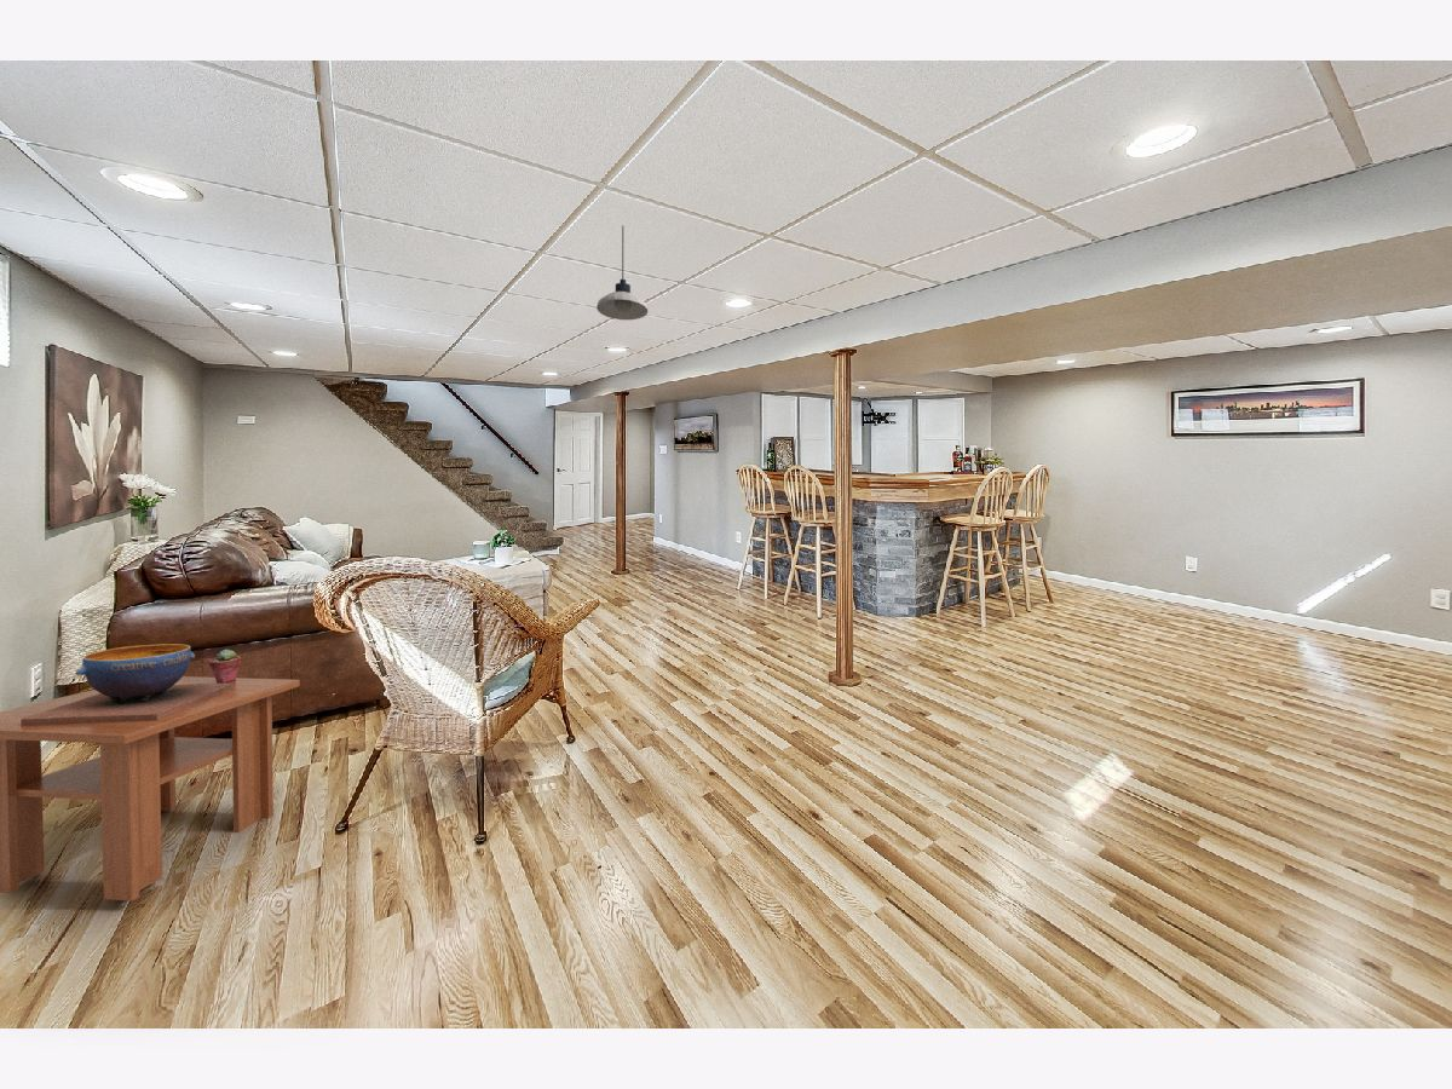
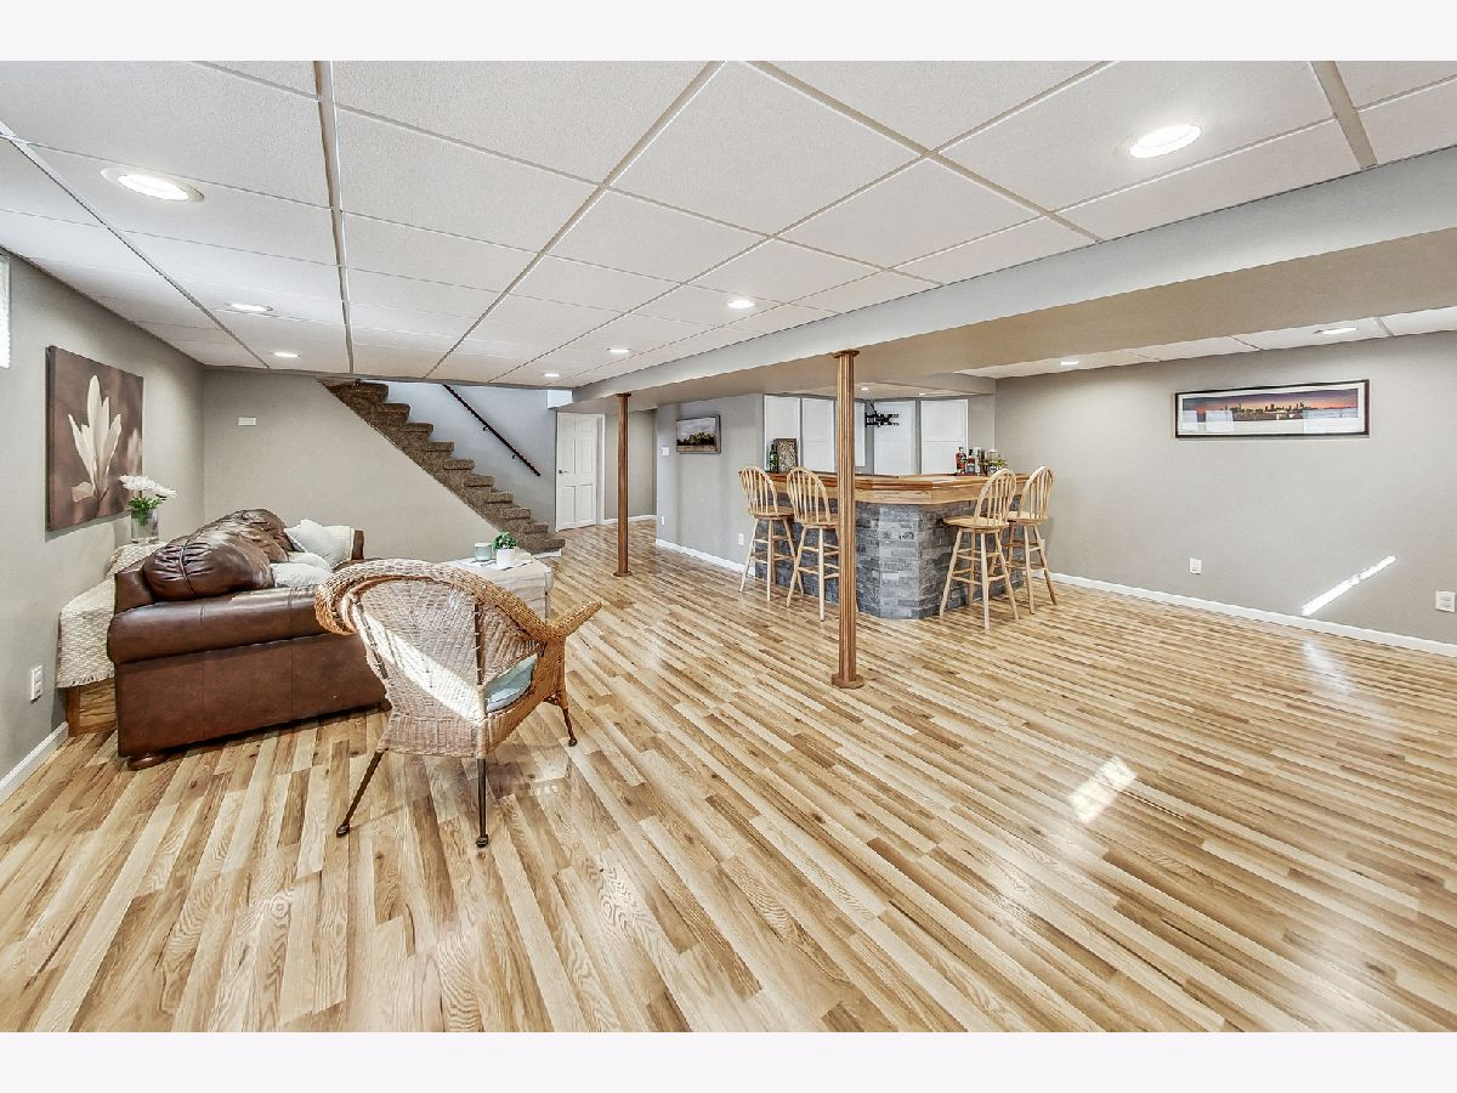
- coffee table (143, 776)
- decorative bowl (138, 678)
- pendant light (622, 269)
- potted succulent (225, 664)
